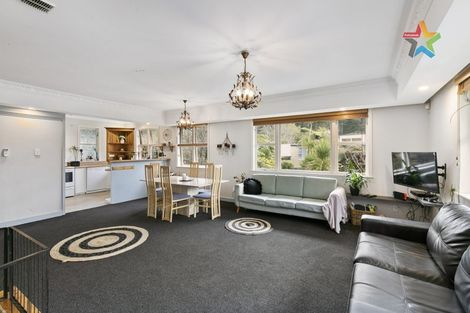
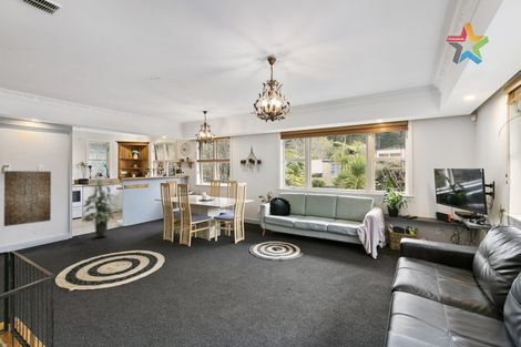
+ wall art (28, 196)
+ indoor plant (99, 206)
